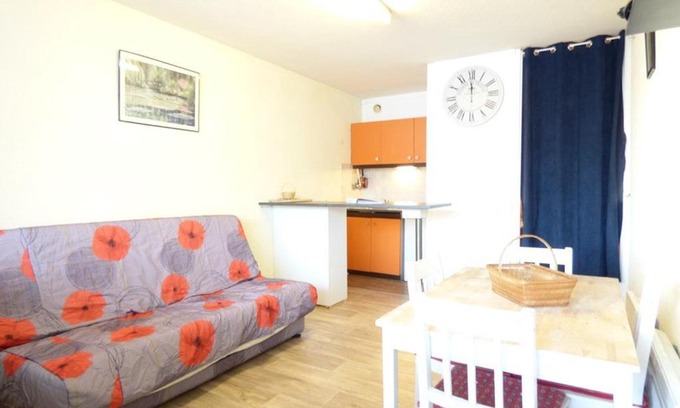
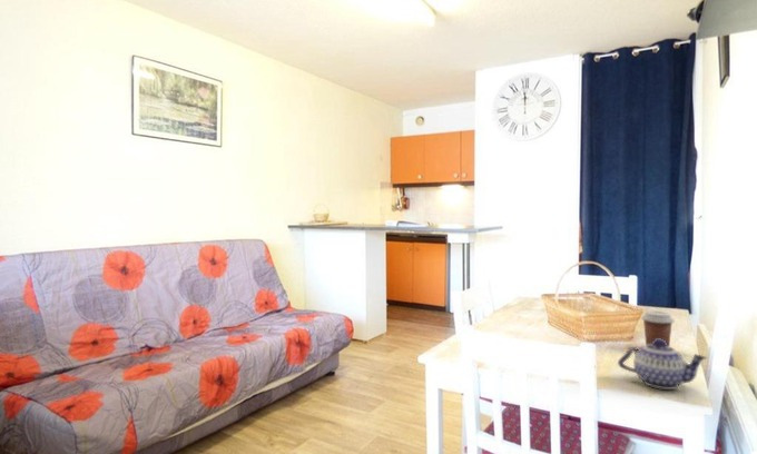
+ coffee cup (657, 330)
+ teapot (660, 362)
